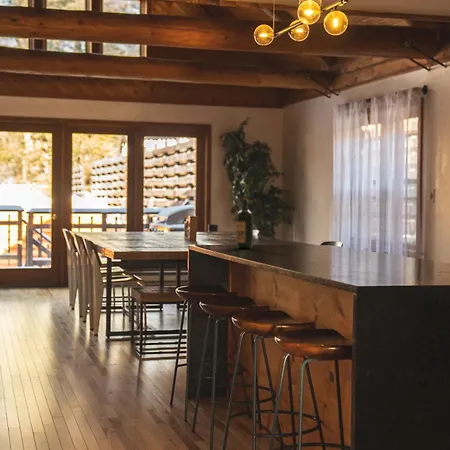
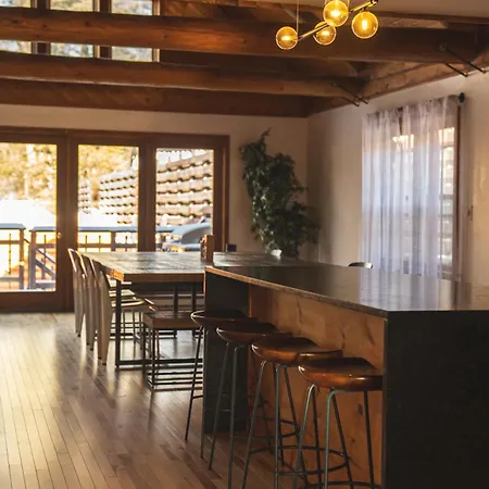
- wine bottle (244, 222)
